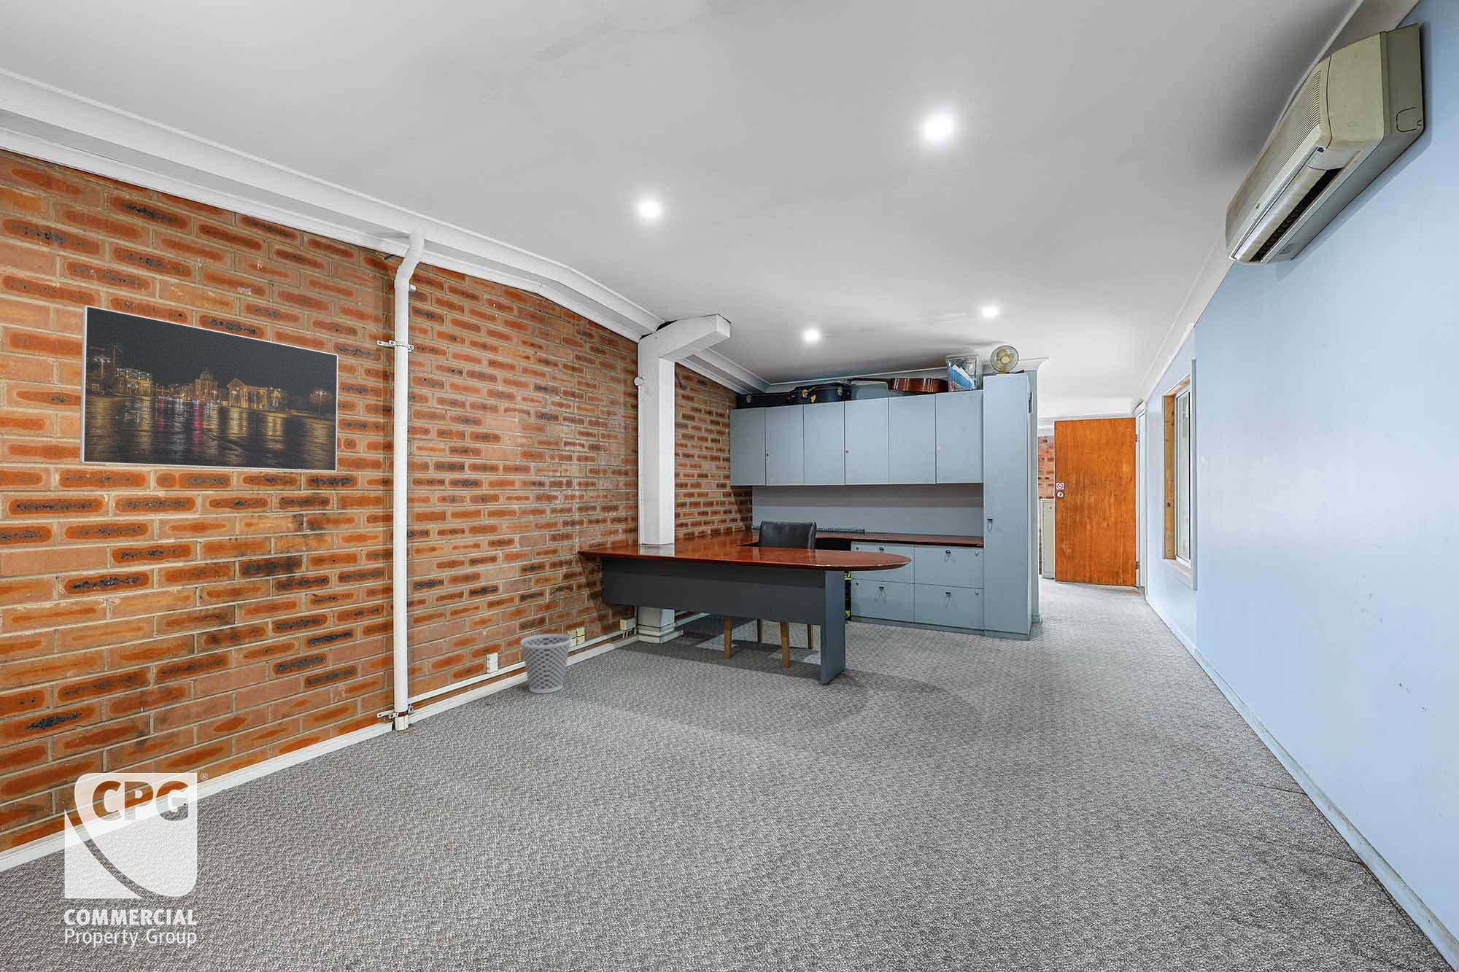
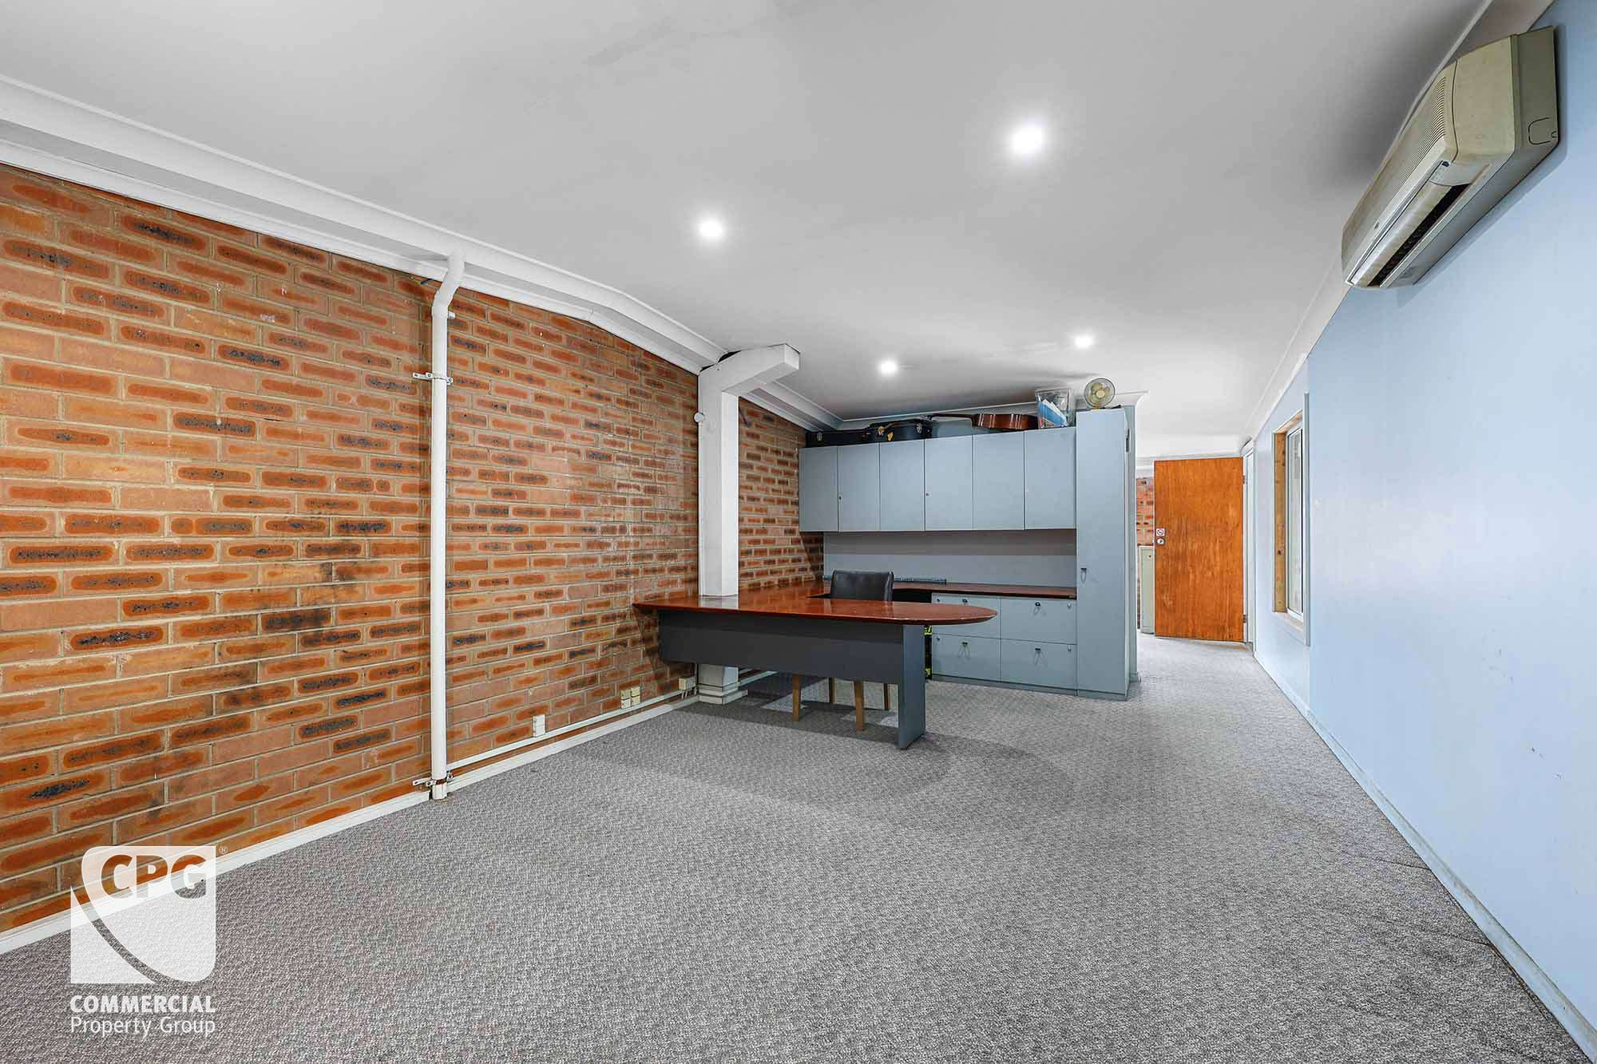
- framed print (228, 400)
- wastebasket (546, 664)
